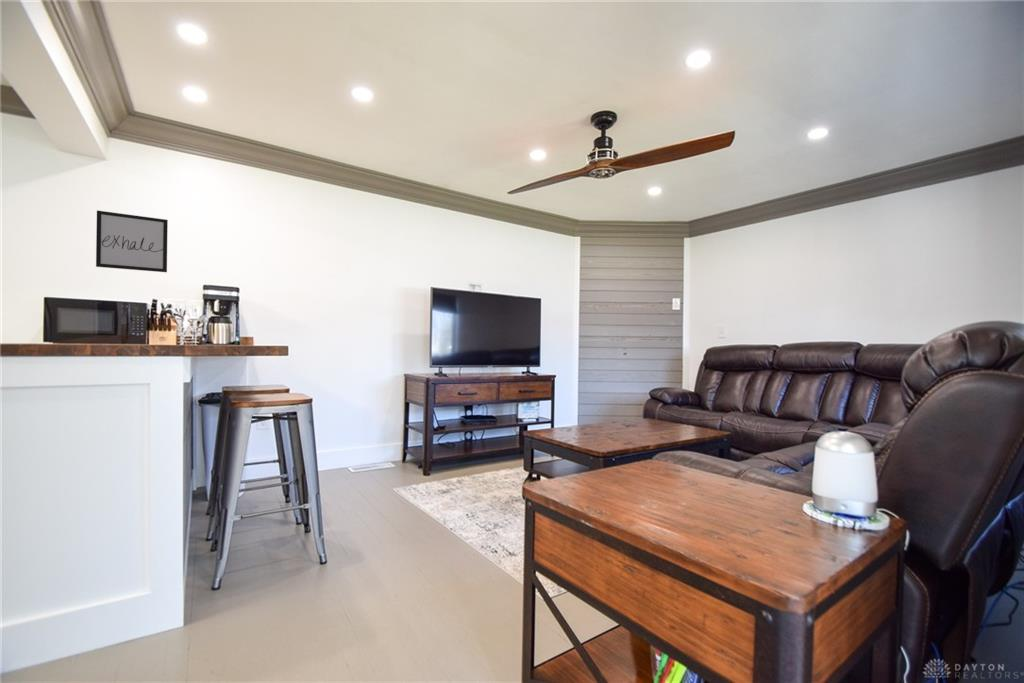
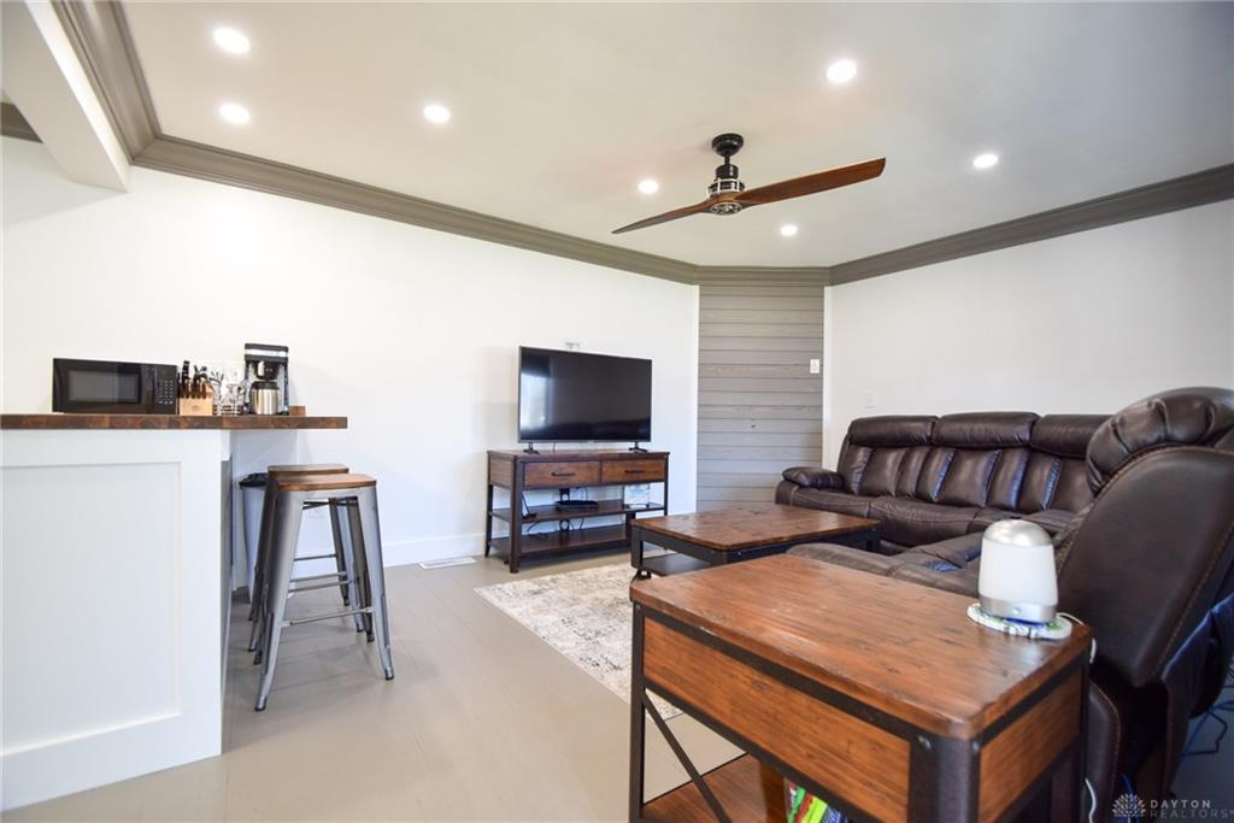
- wall art (133, 242)
